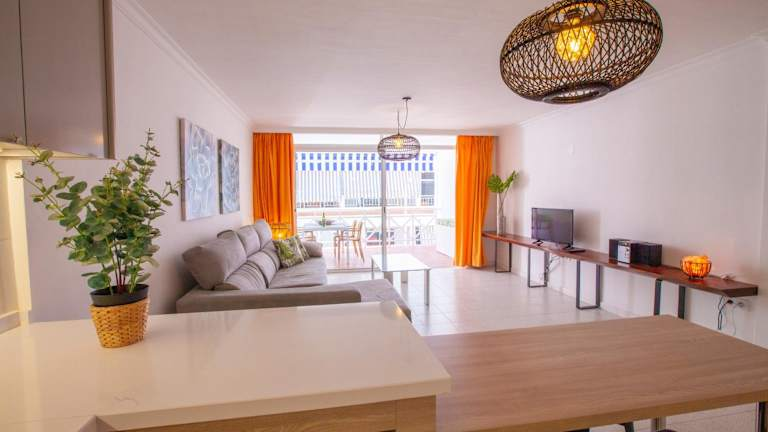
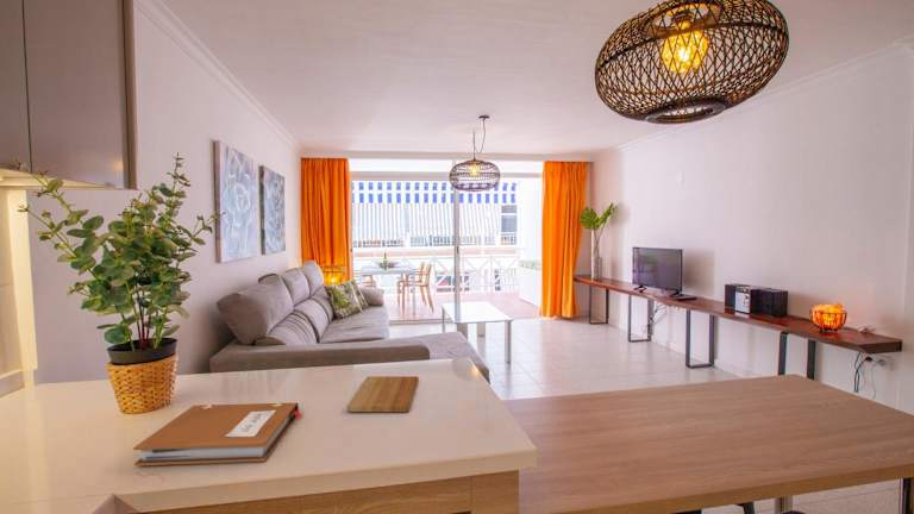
+ cutting board (386, 391)
+ notebook (230, 428)
